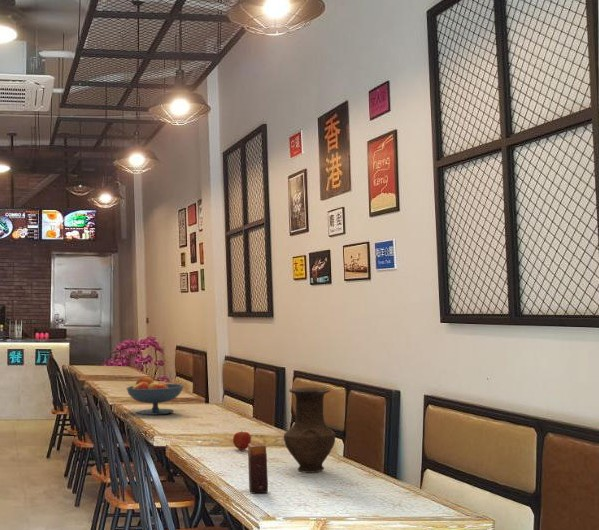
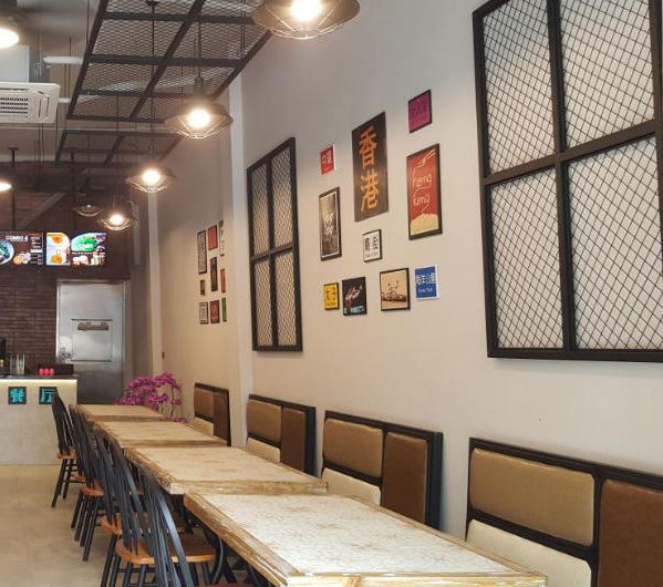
- apple (242, 439)
- candle (257, 467)
- vase (309, 429)
- fruit bowl (155, 394)
